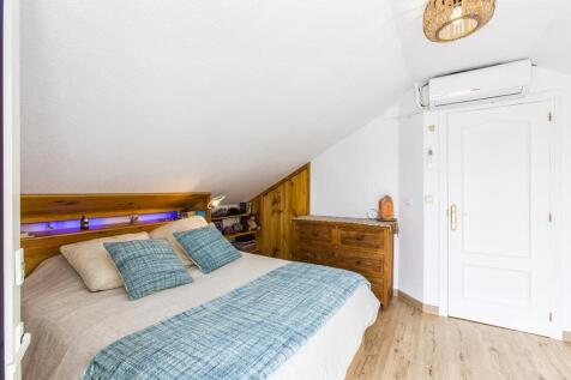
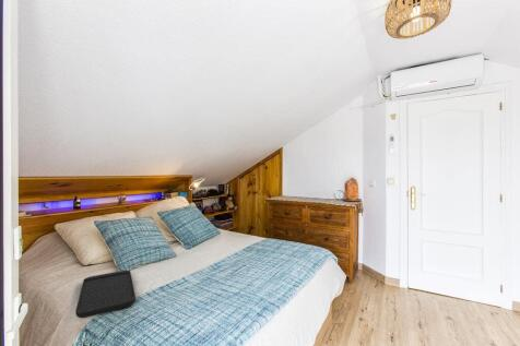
+ tray (107, 290)
